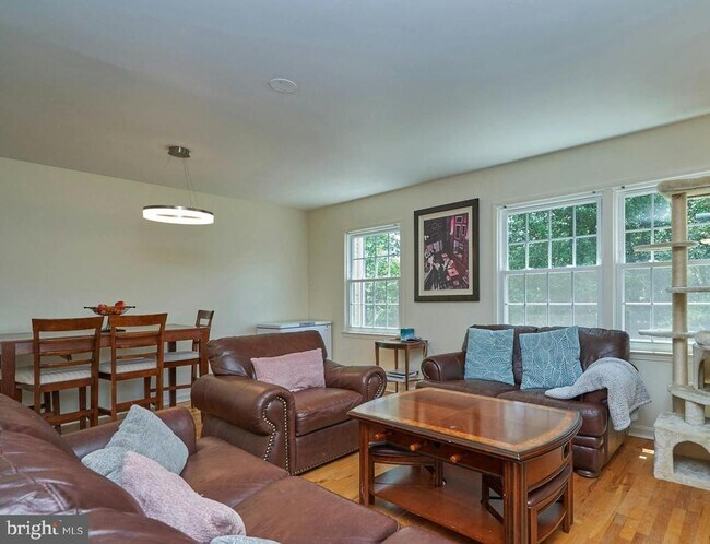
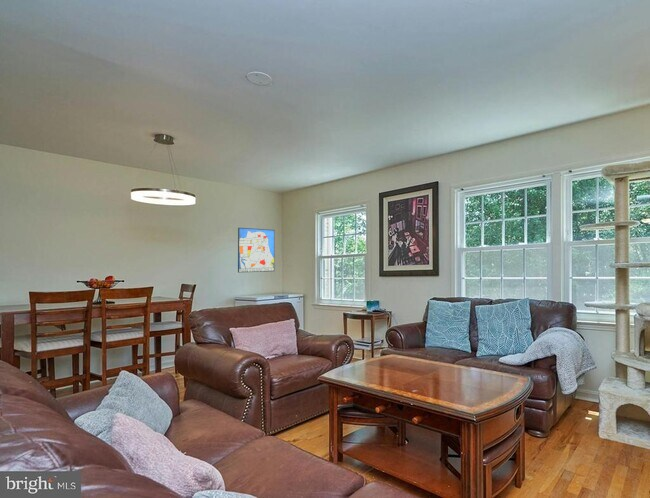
+ wall art (257, 250)
